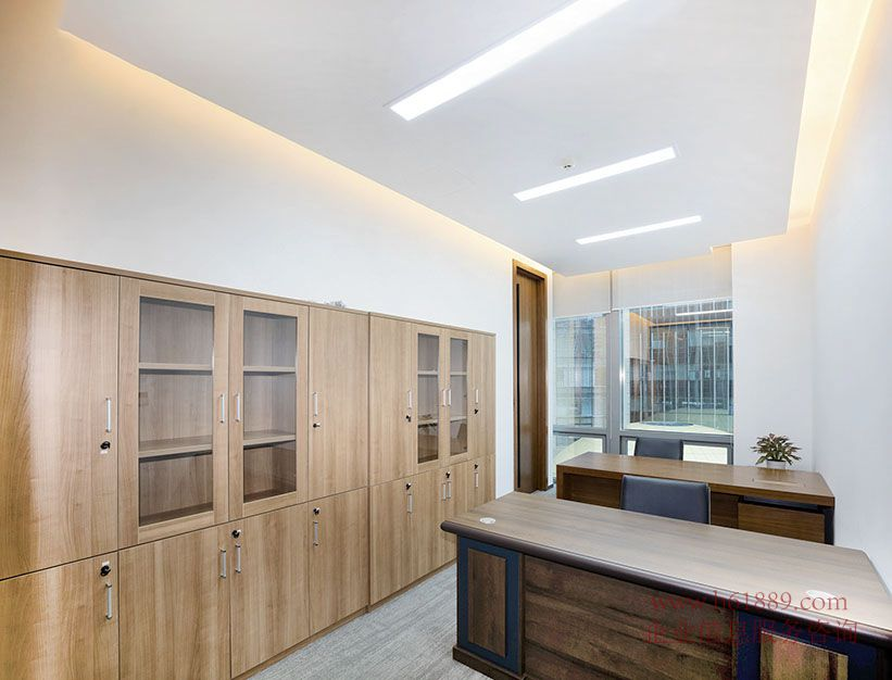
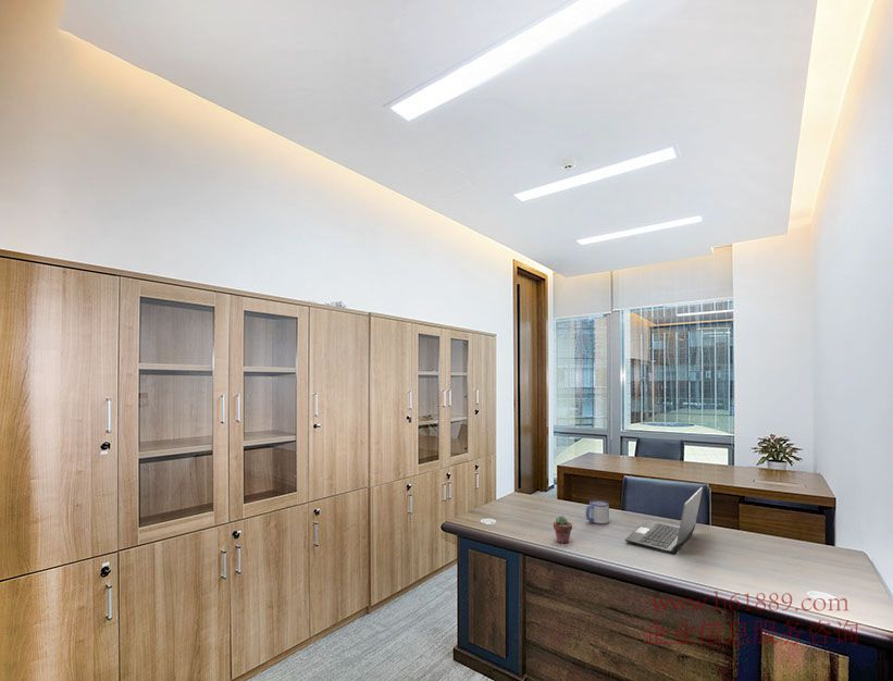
+ mug (596, 512)
+ laptop computer (660, 522)
+ potted succulent (562, 528)
